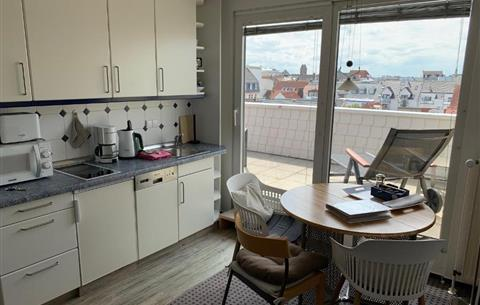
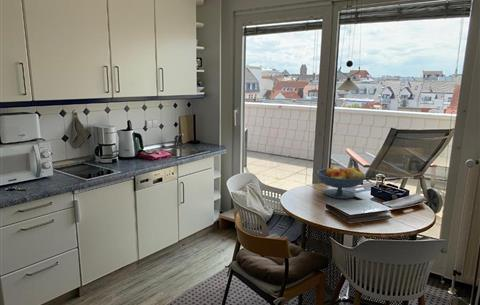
+ fruit bowl (340, 180)
